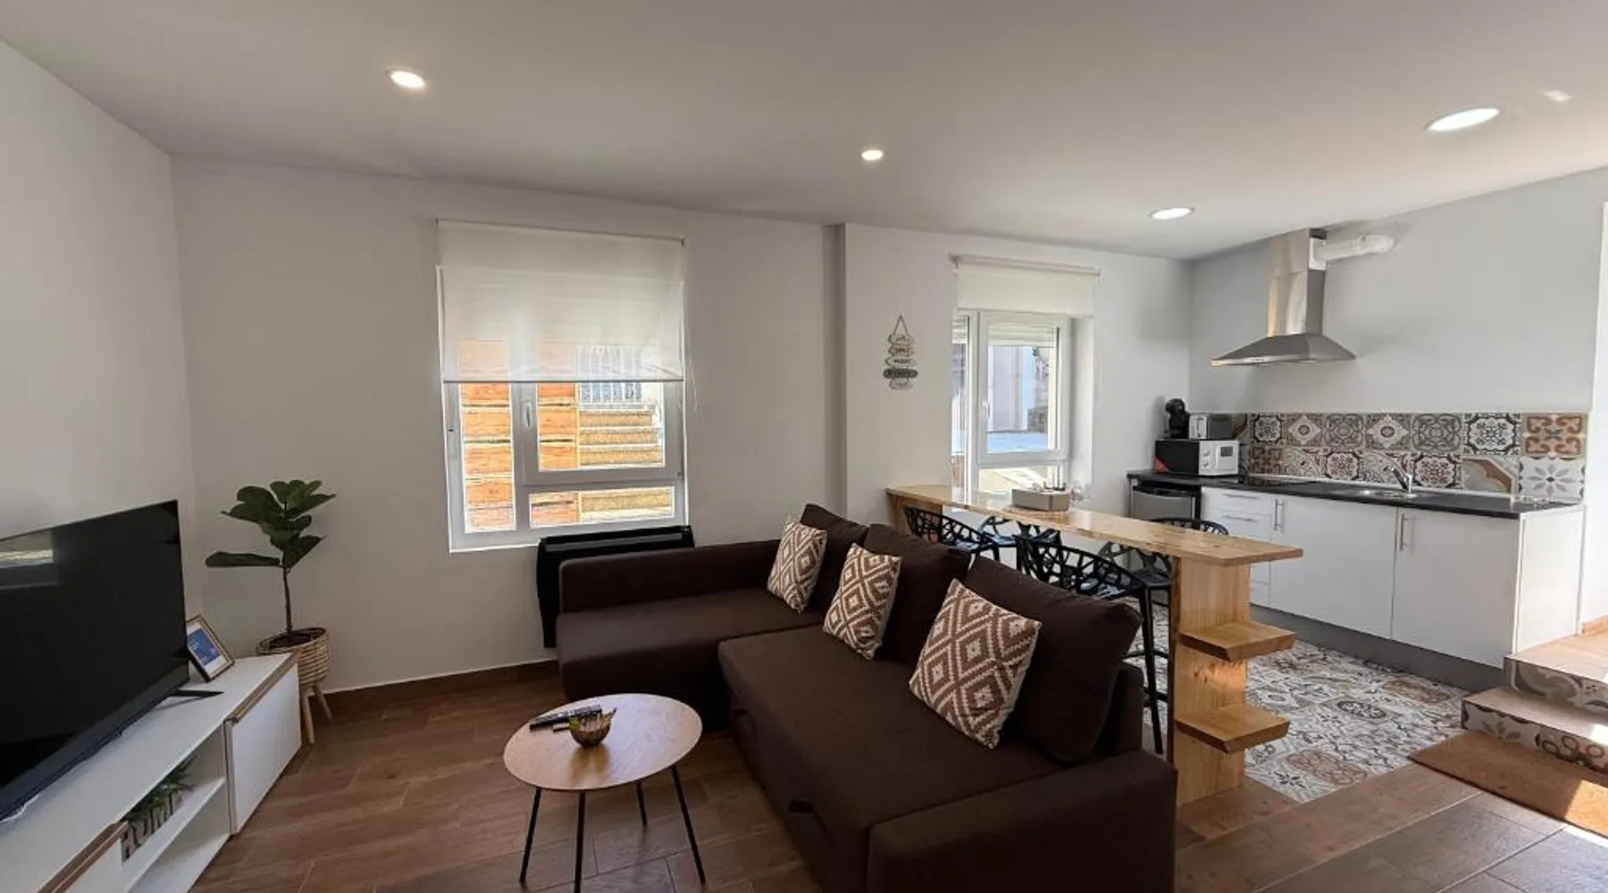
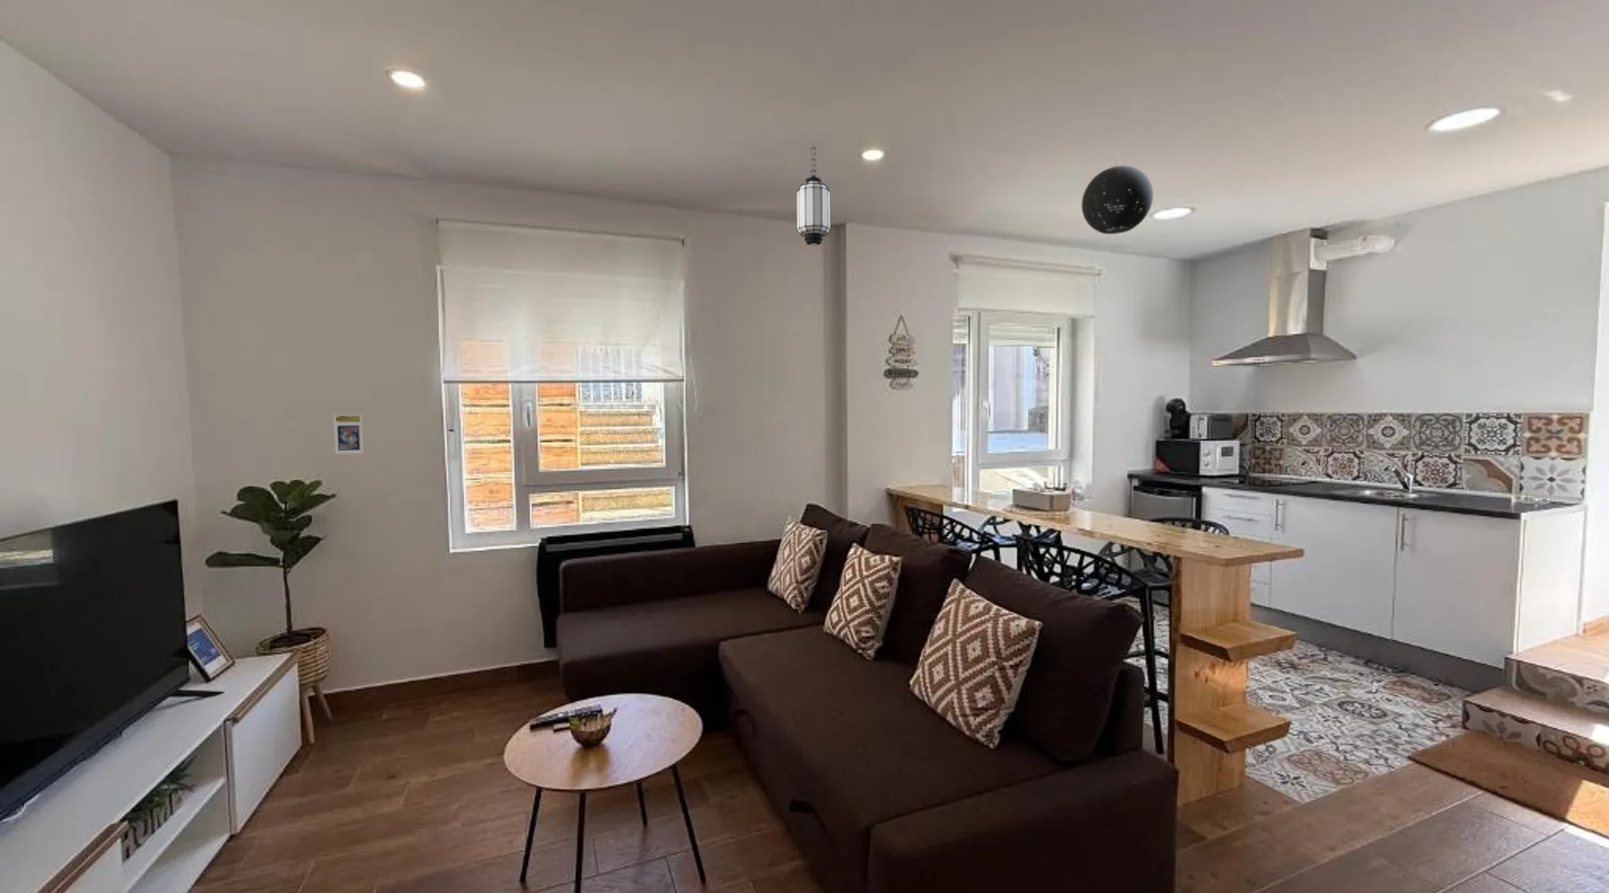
+ hanging lantern (812, 192)
+ pendant light (1116, 185)
+ trading card display case (348, 434)
